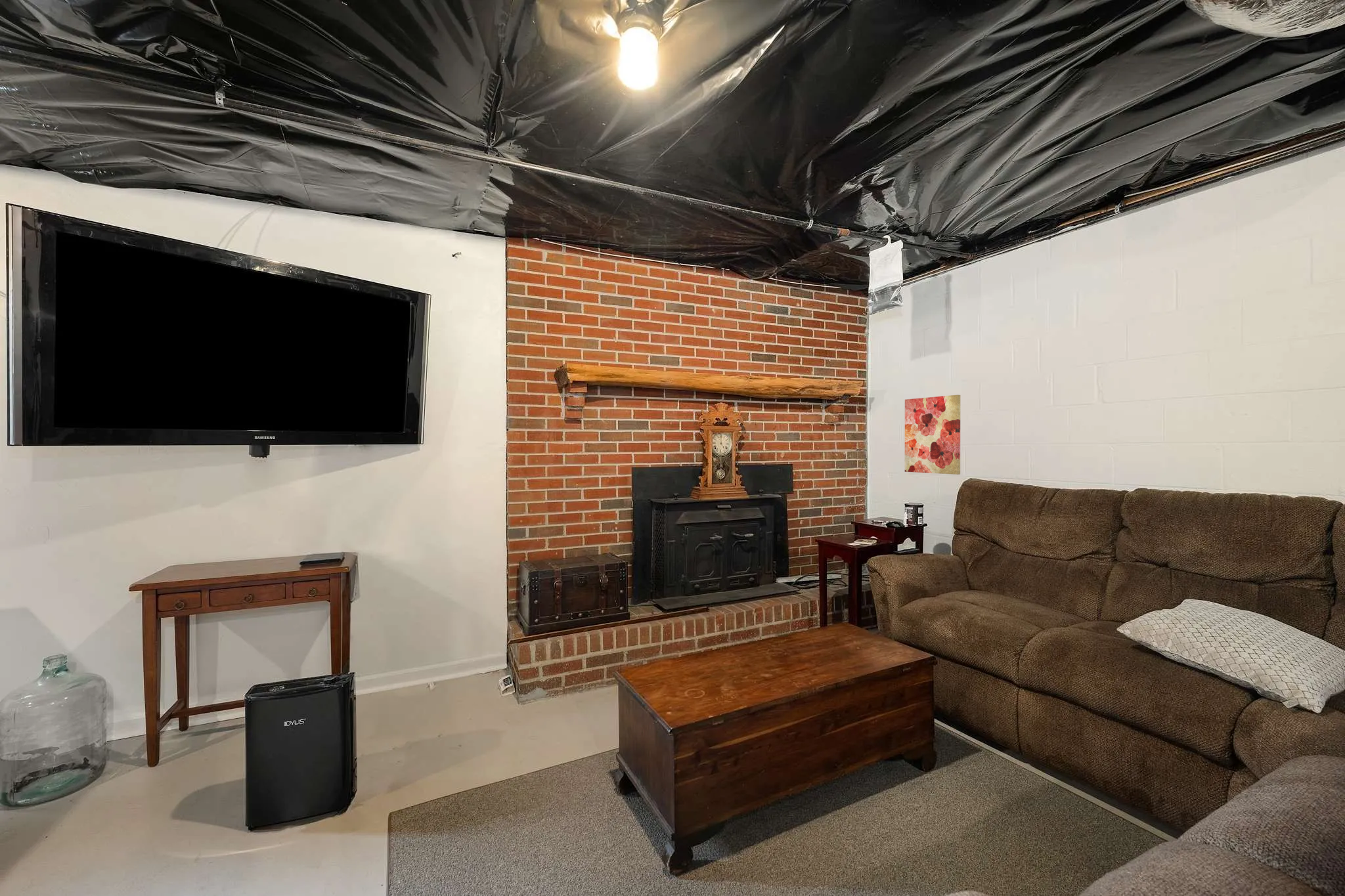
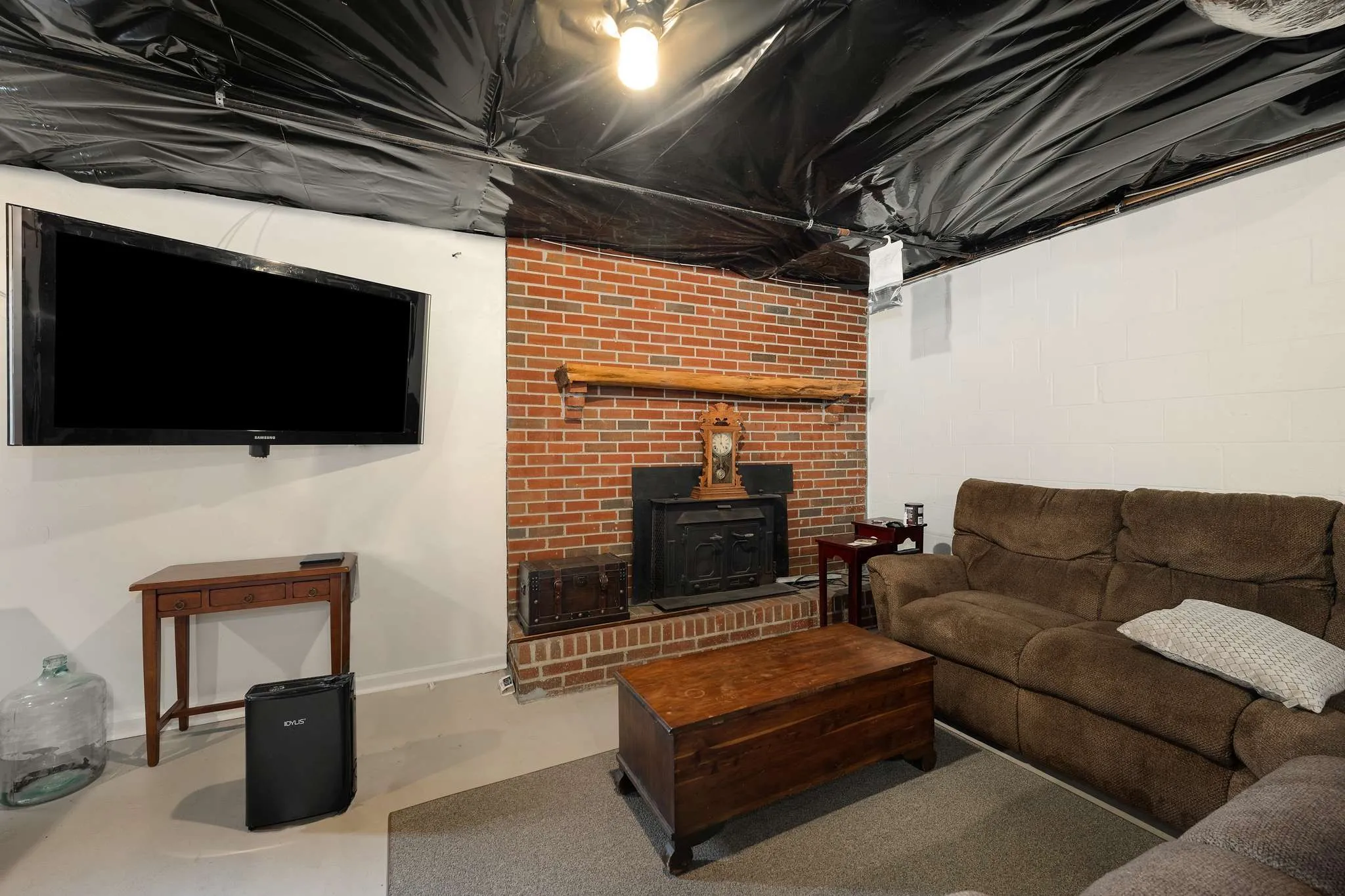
- wall art (931, 435)
